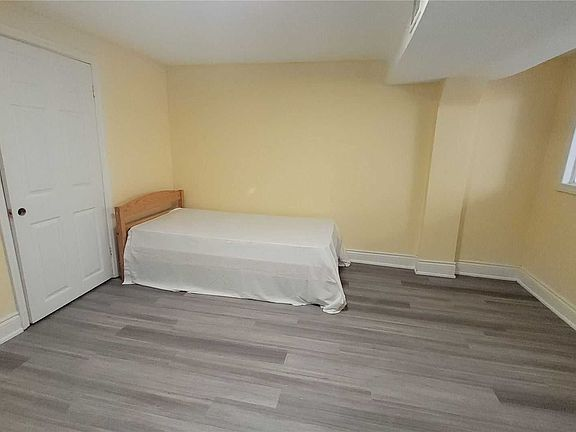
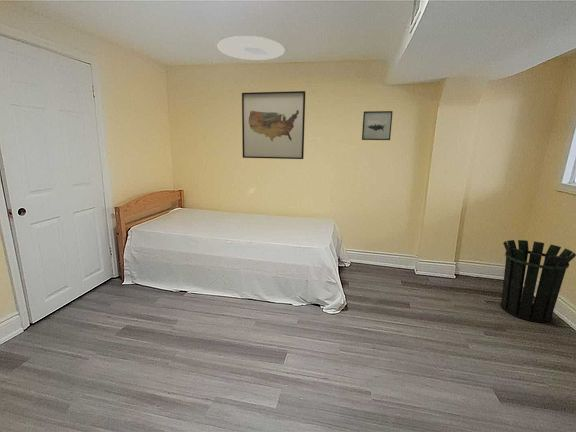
+ ceiling light (251, 46)
+ waste bin (531, 279)
+ wall art (376, 125)
+ wall art (272, 126)
